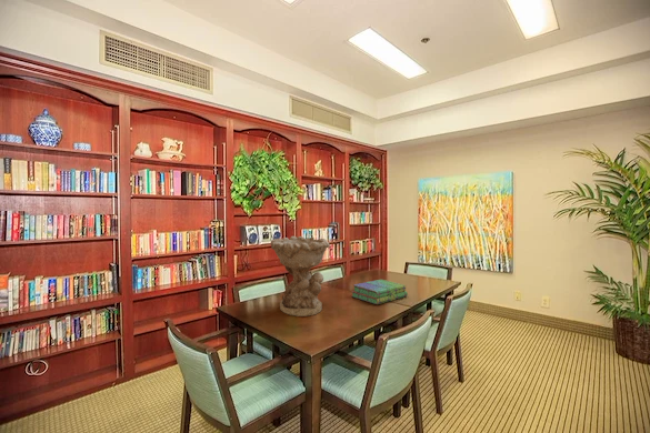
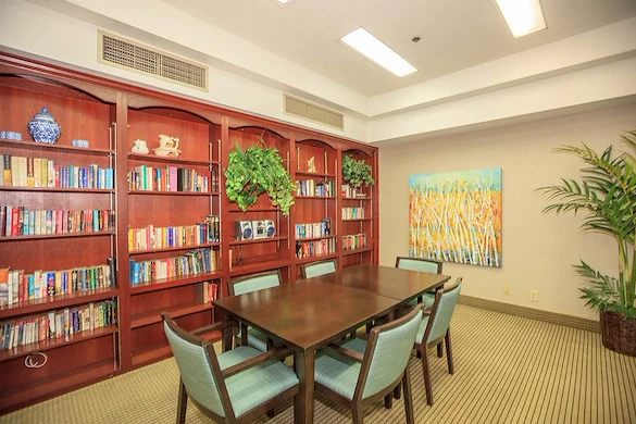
- decorative bowl (300, 272)
- stack of books (379, 290)
